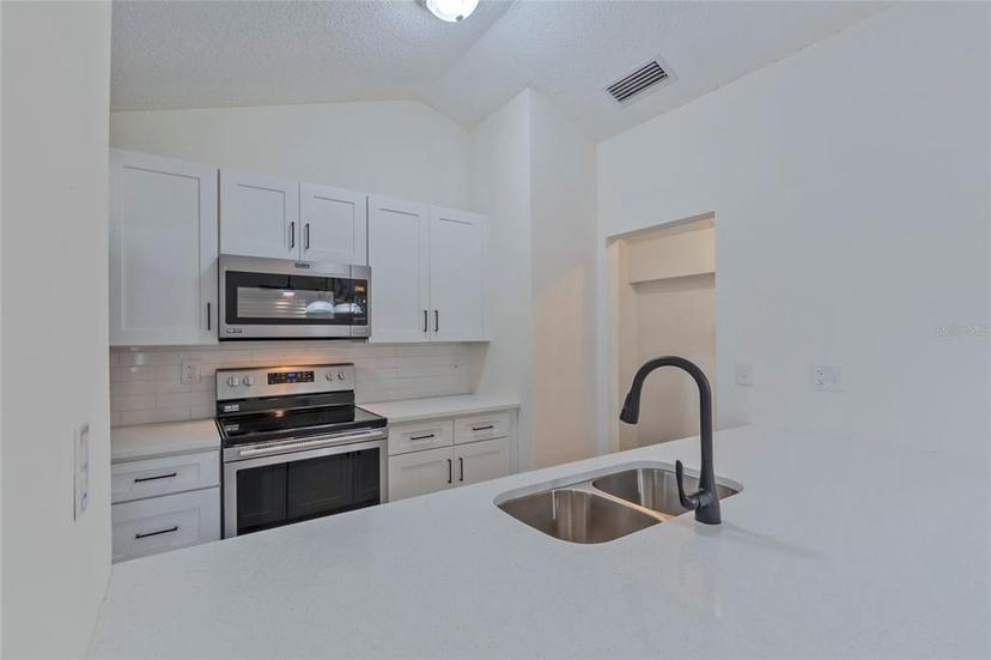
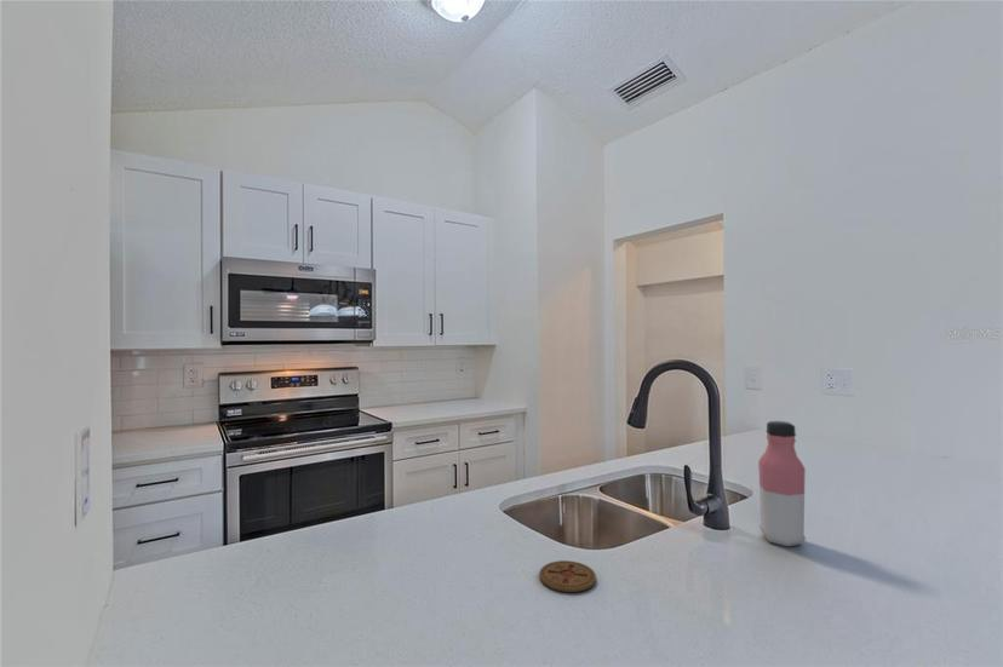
+ coaster (567, 575)
+ water bottle (780, 481)
